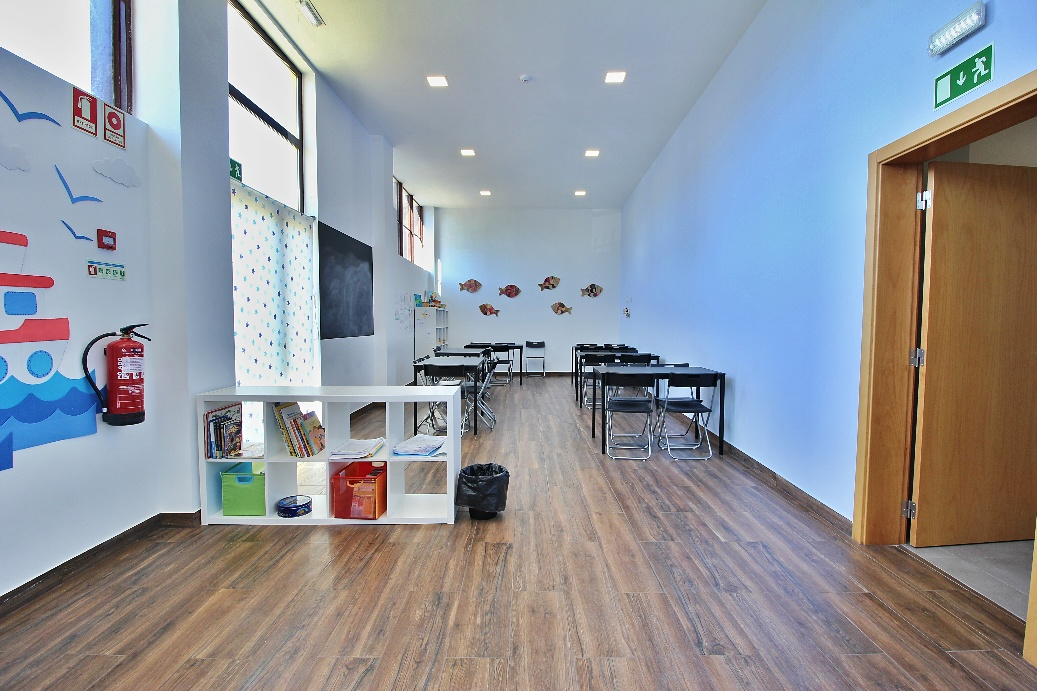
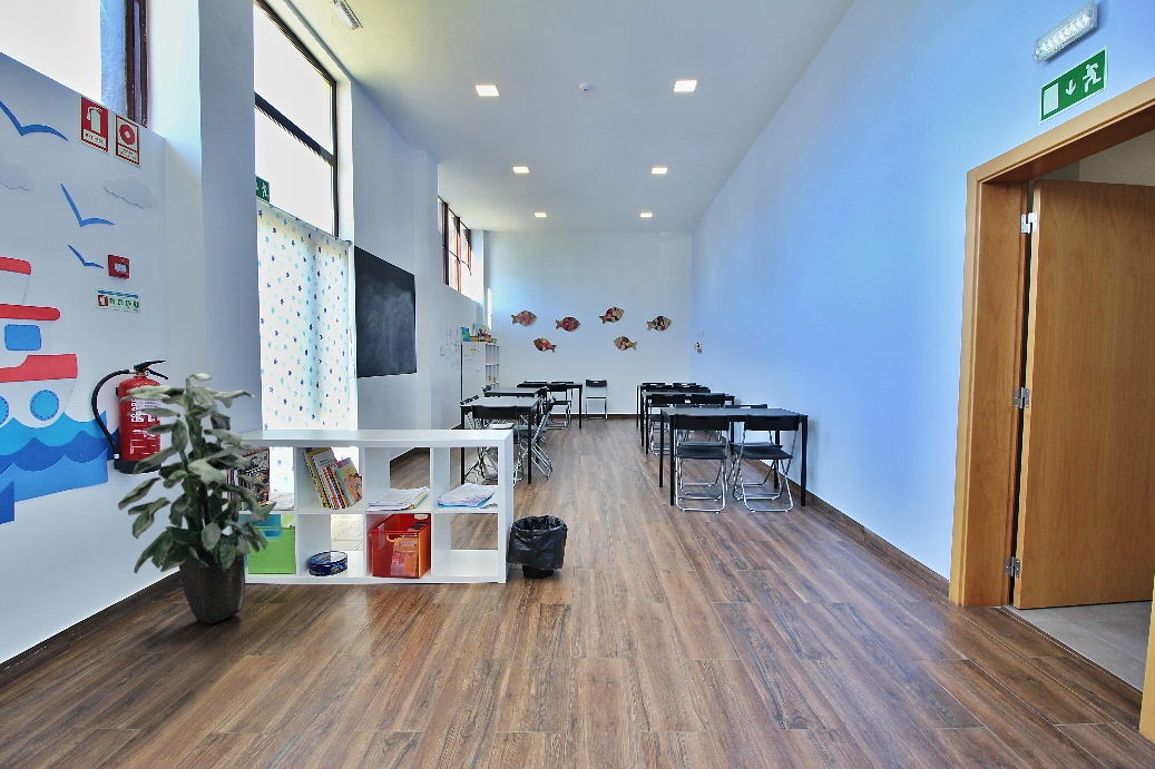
+ indoor plant (199, 496)
